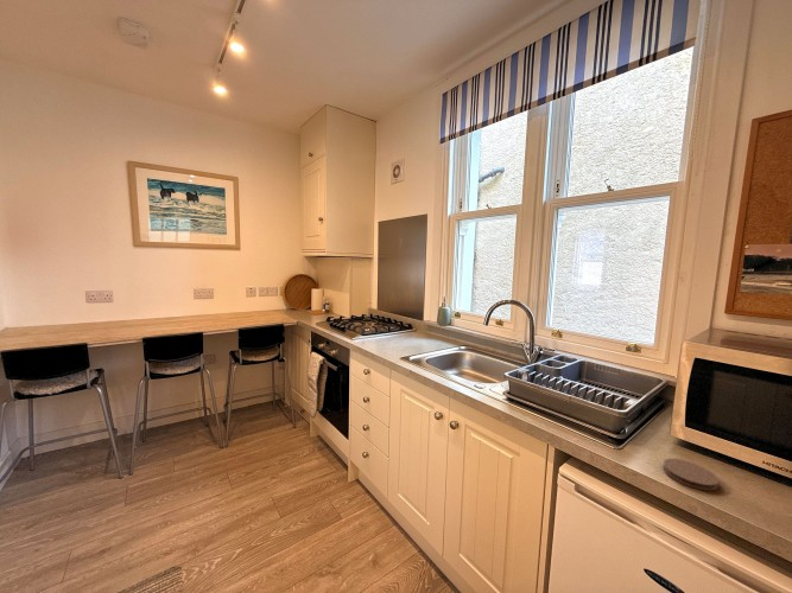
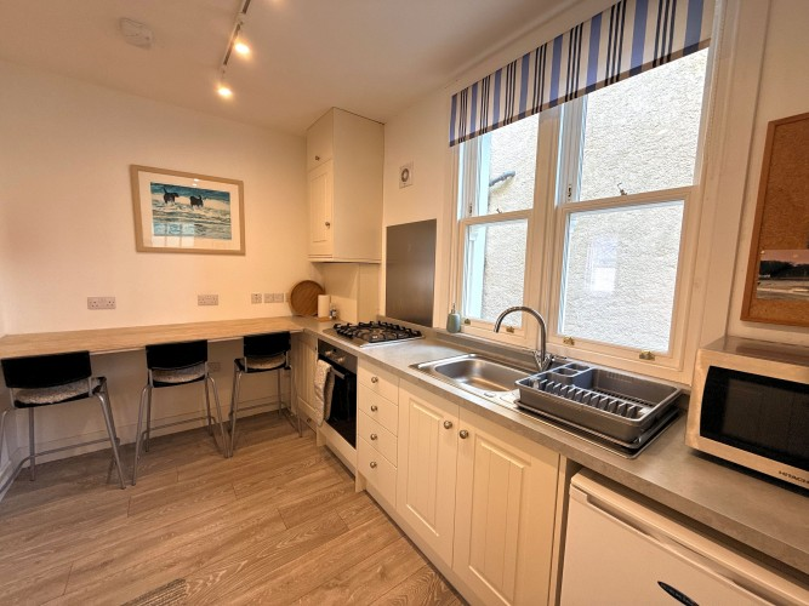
- coaster (689, 473)
